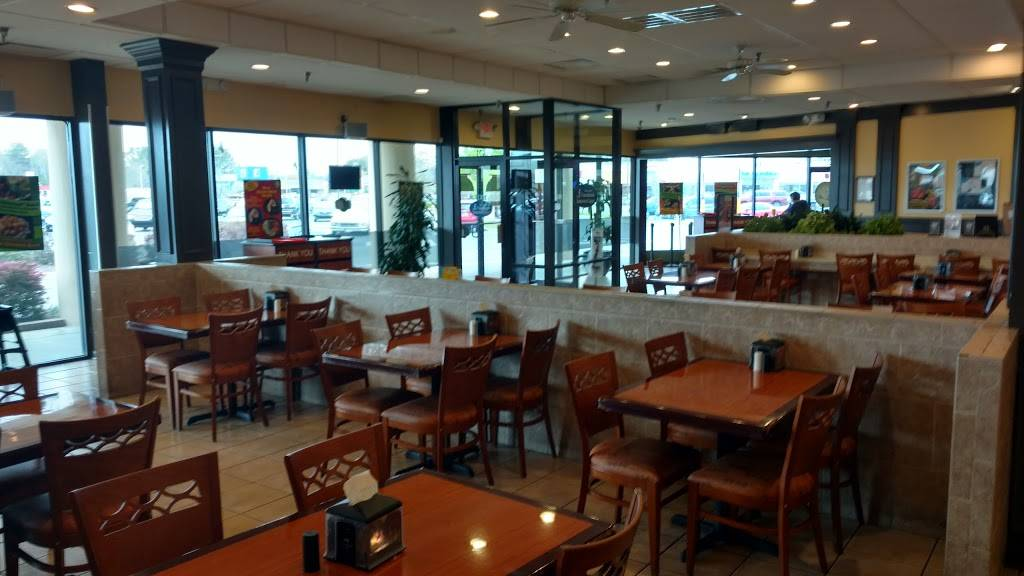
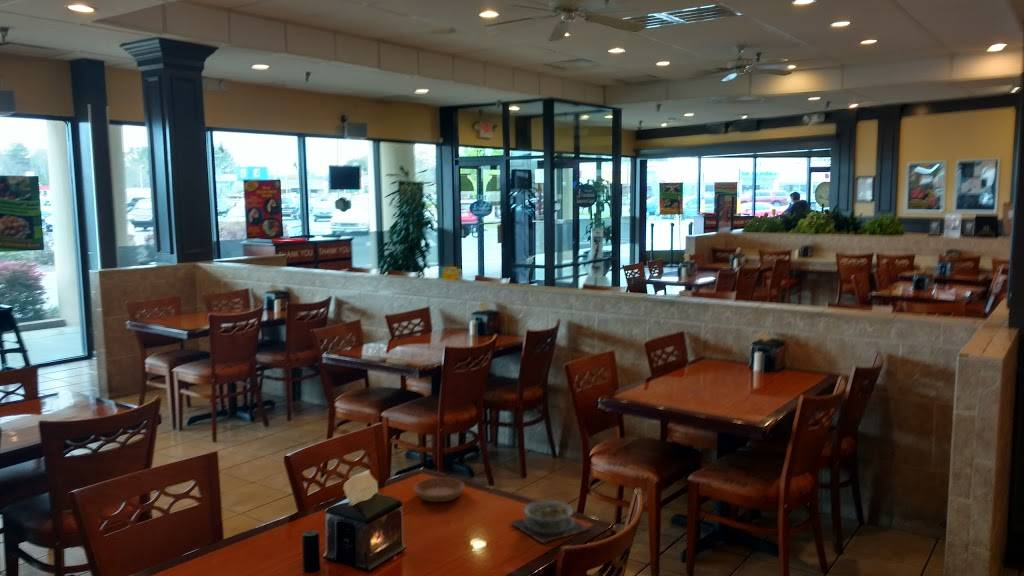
+ soup bowl (549, 515)
+ saucer (439, 490)
